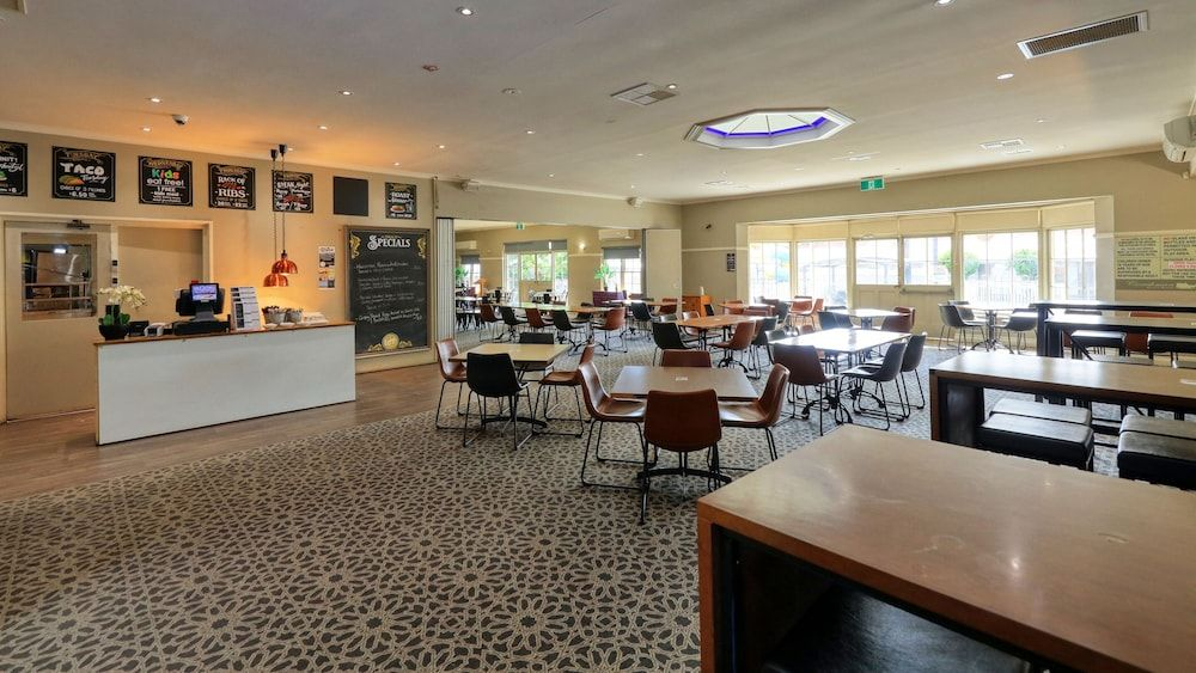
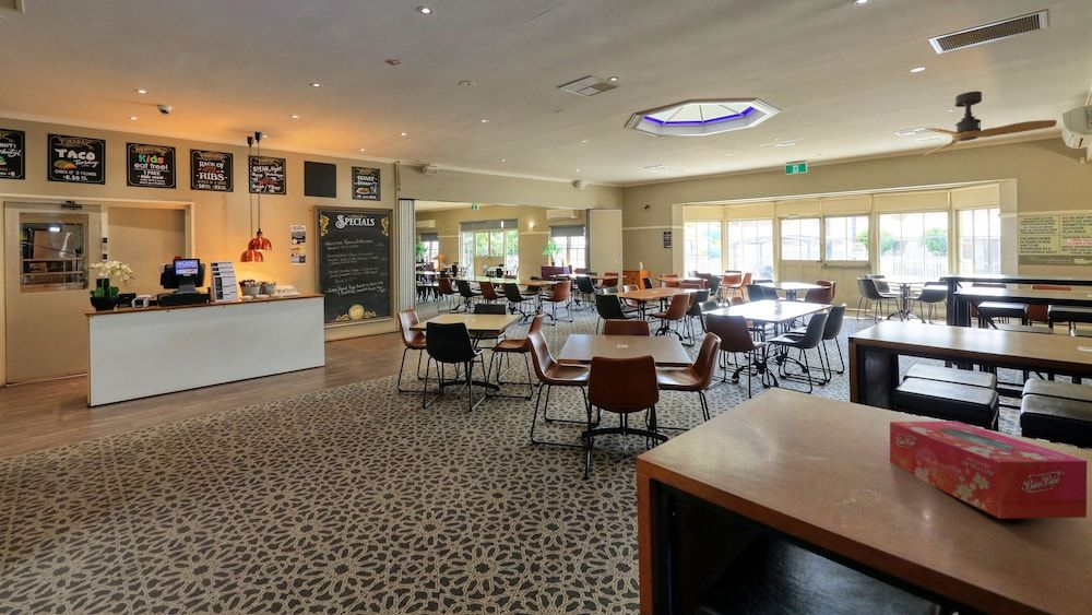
+ ceiling fan (978, 119)
+ tissue box (974, 462)
